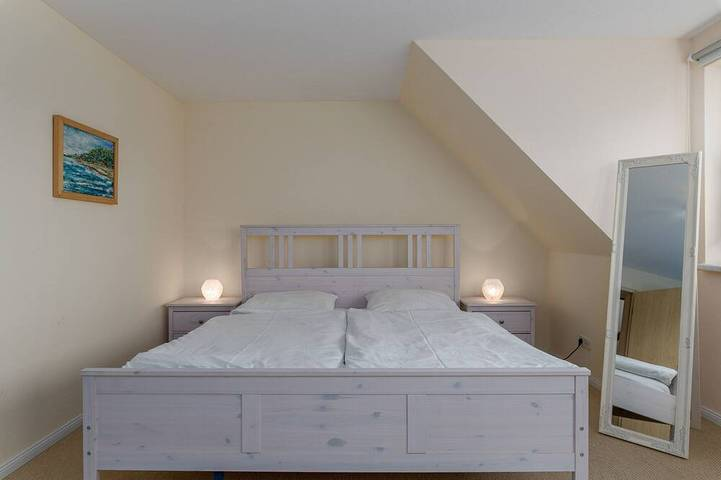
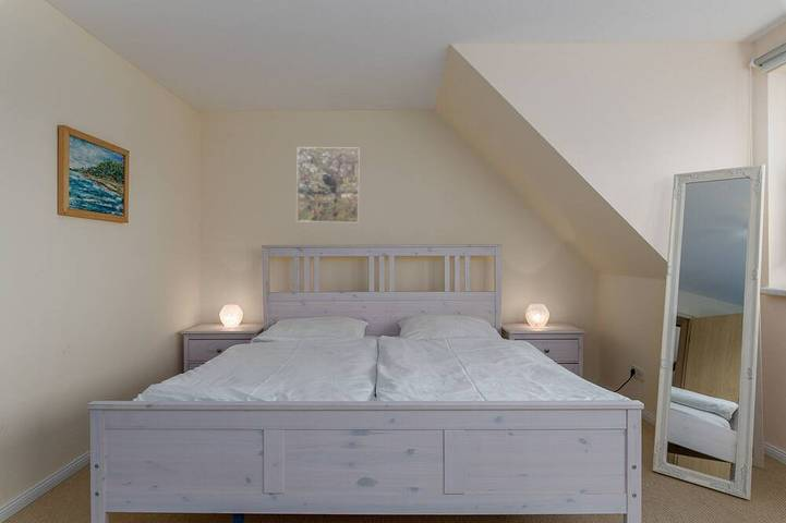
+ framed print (327, 184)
